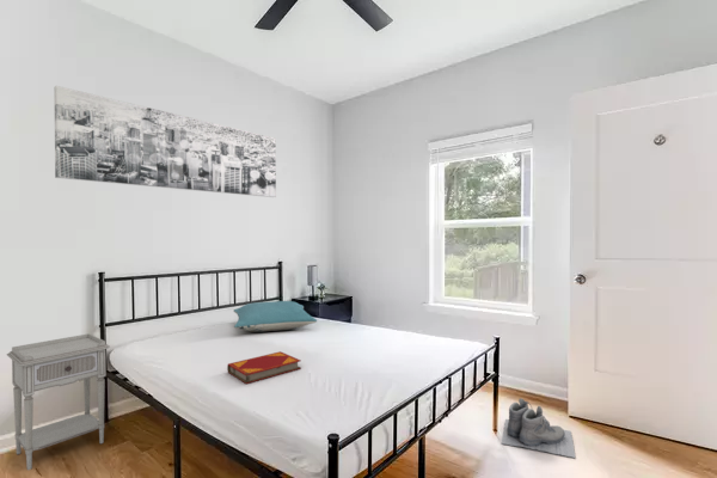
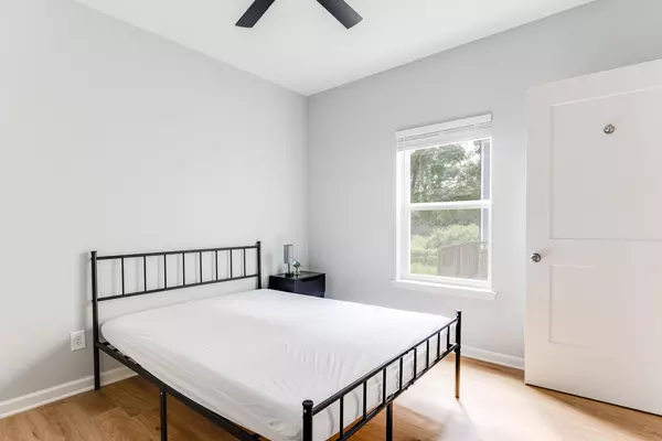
- boots (537, 421)
- pillow (272, 315)
- nightstand (60, 385)
- wall art (188, 153)
- hardback book (264, 366)
